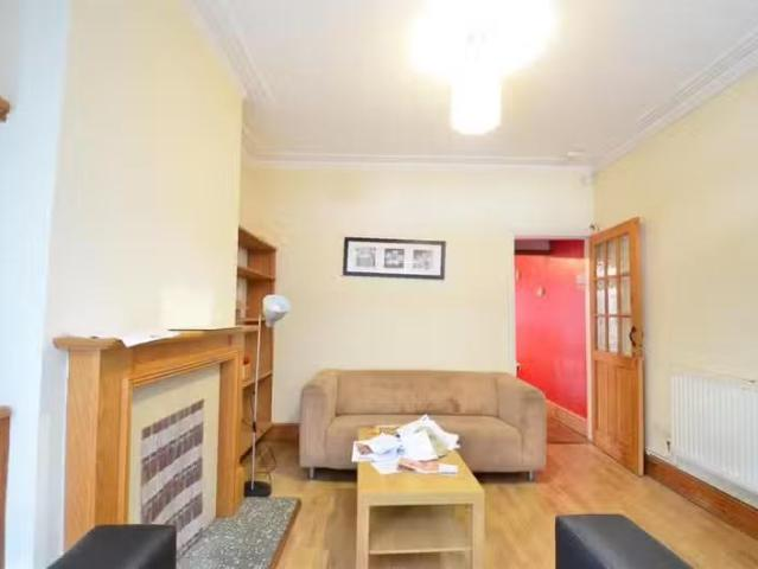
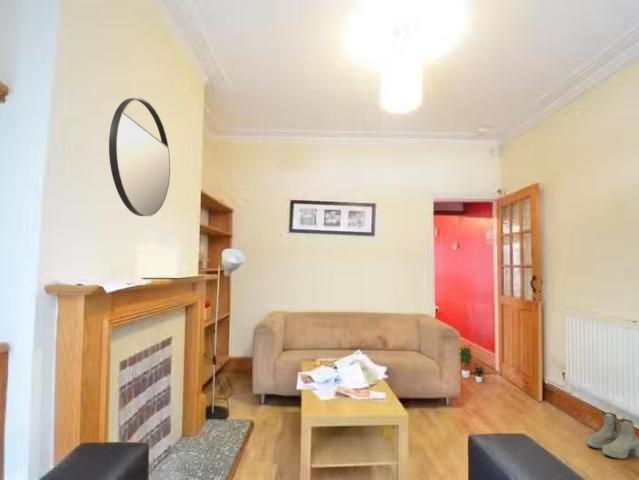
+ potted plant (471, 362)
+ home mirror (144, 159)
+ boots (612, 433)
